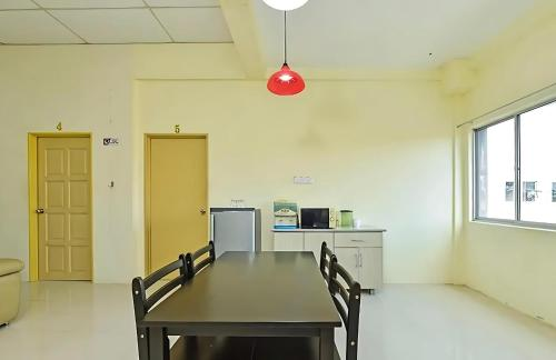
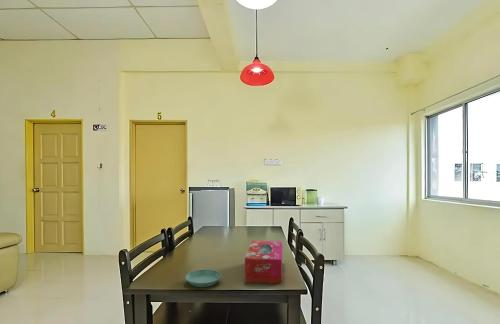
+ saucer (203, 278)
+ tissue box (265, 259)
